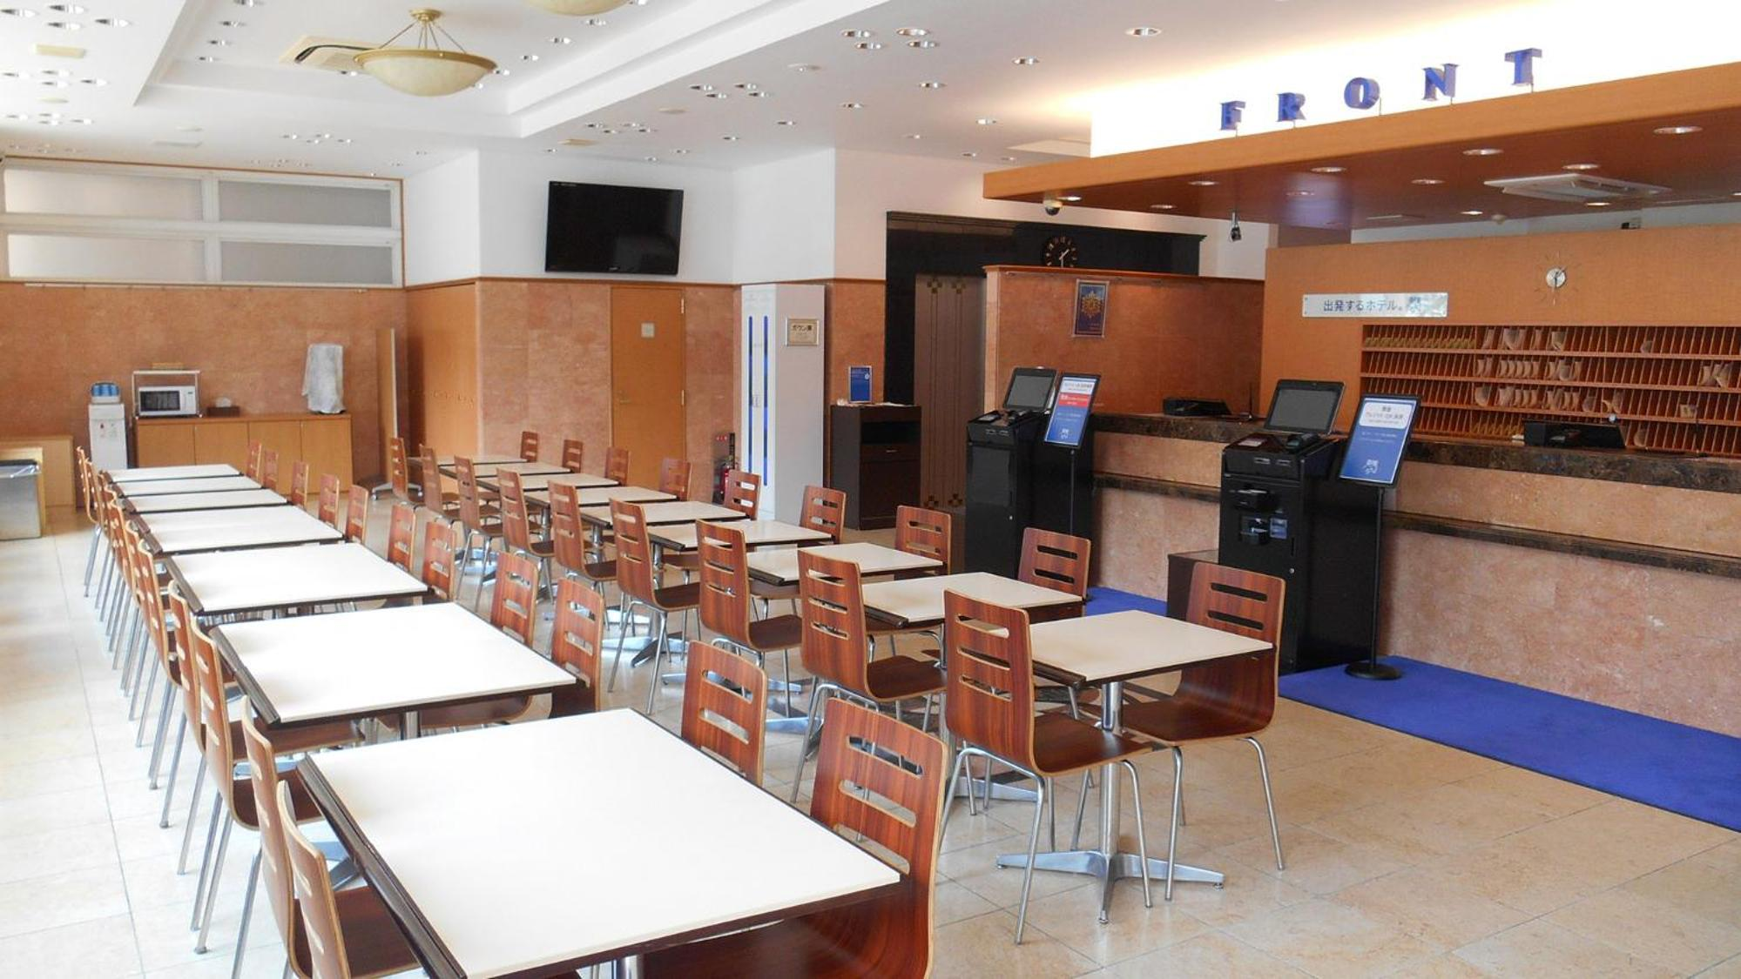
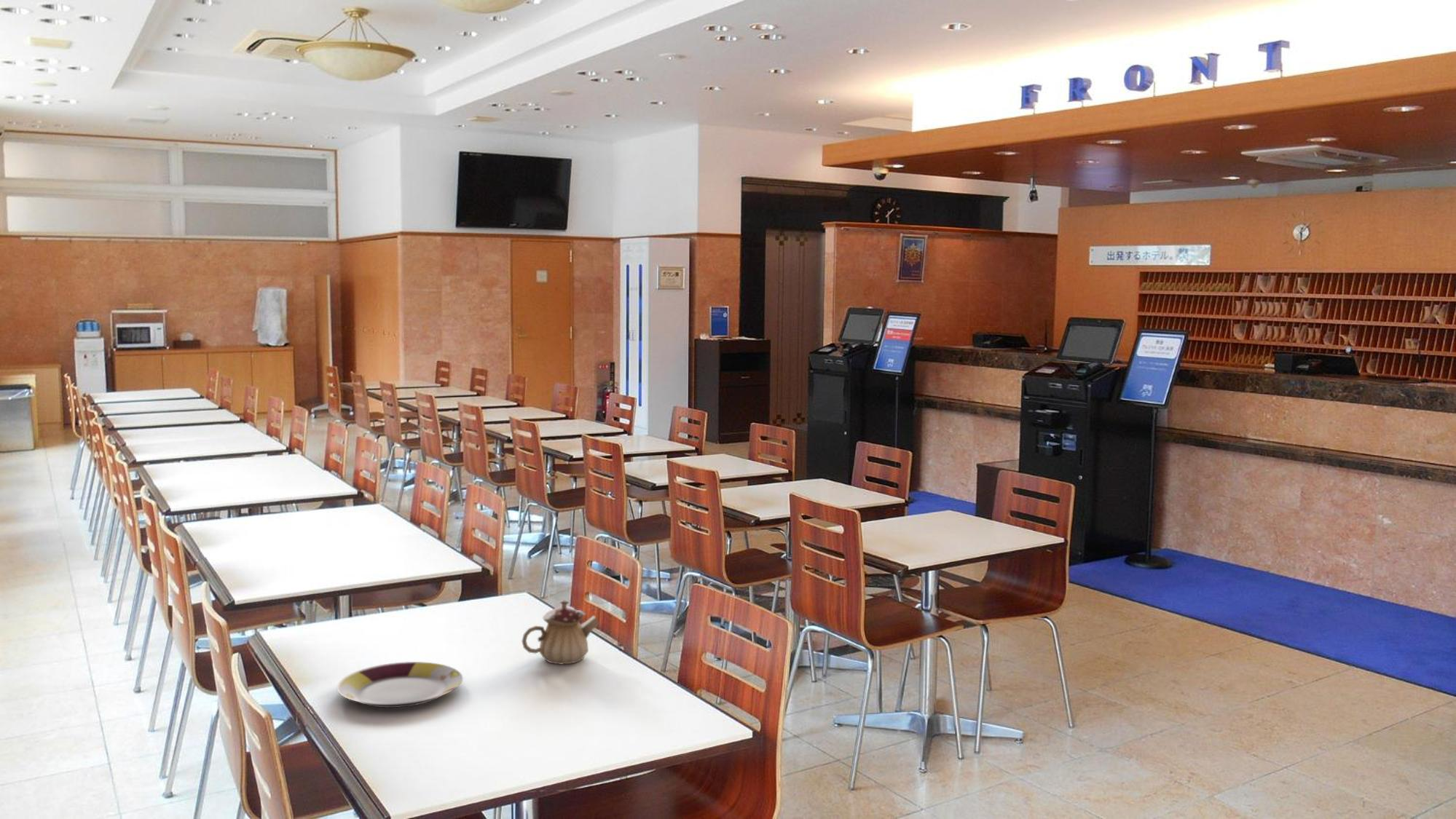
+ plate (401, 686)
+ teapot (560, 629)
